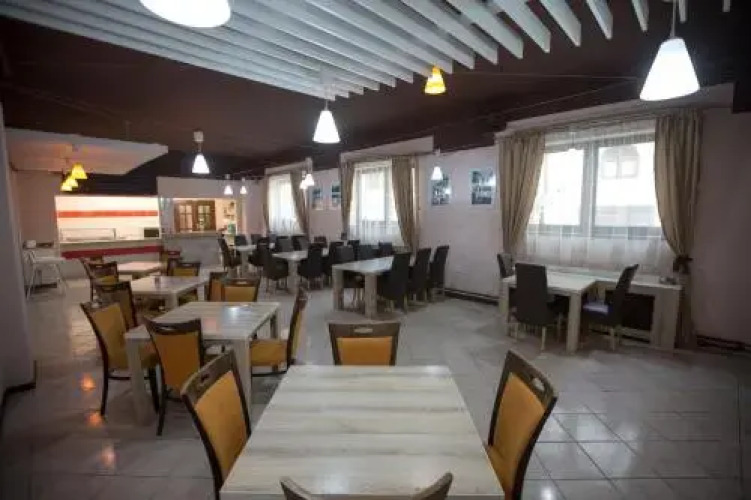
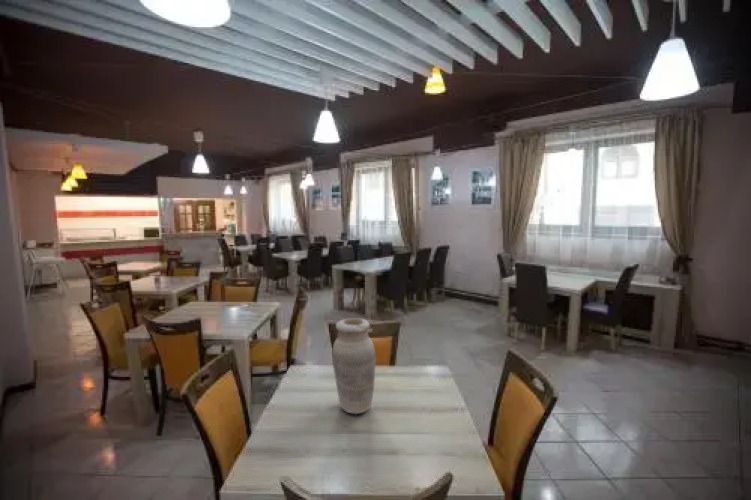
+ vase (353, 364)
